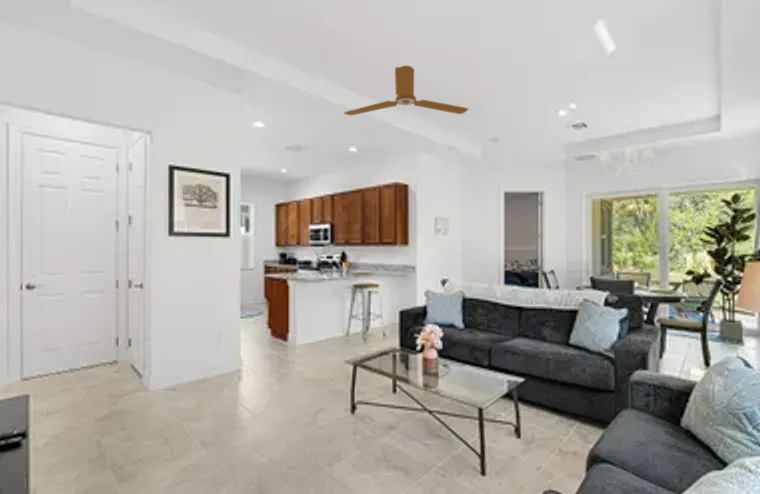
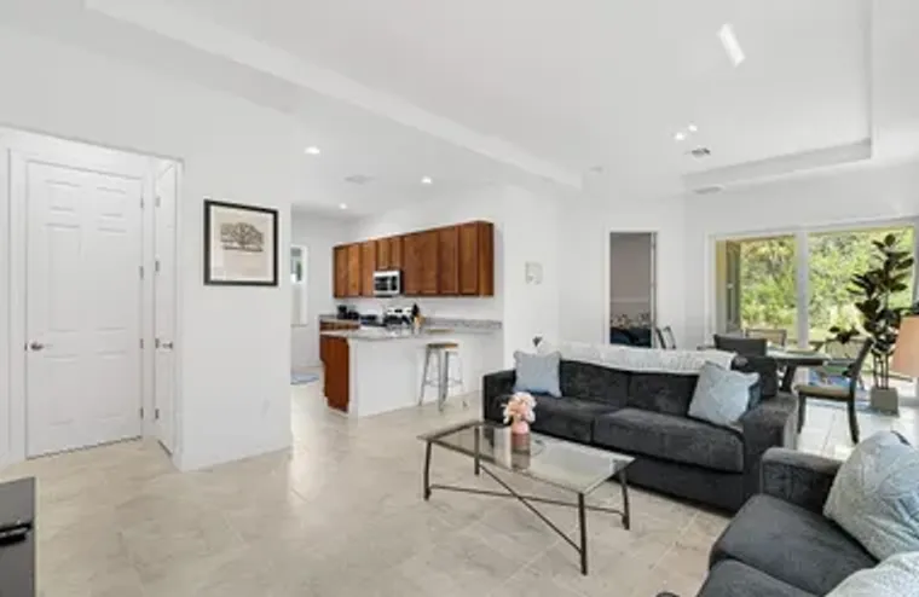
- chandelier (626, 154)
- ceiling fan (405, 79)
